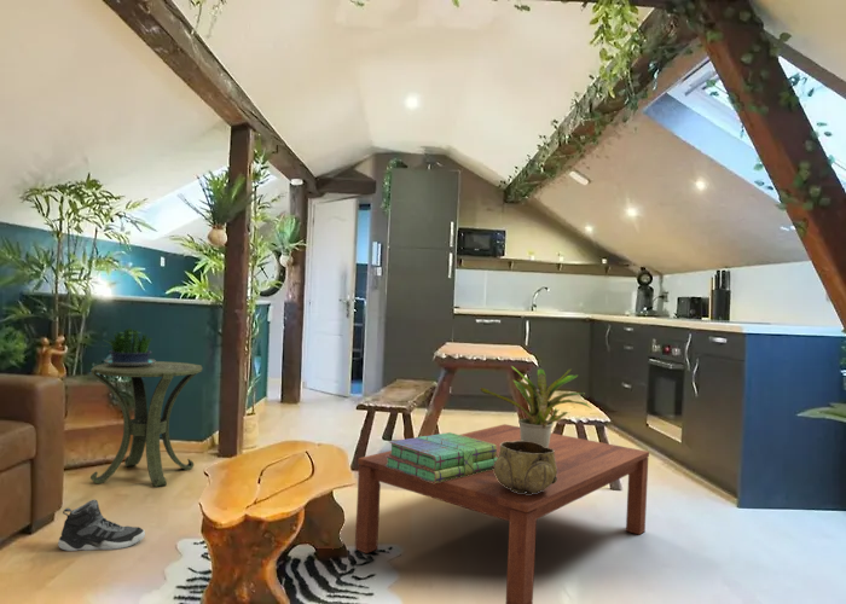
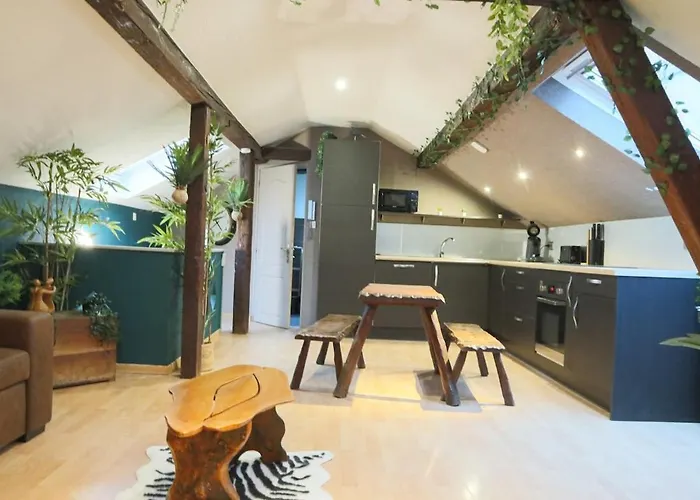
- potted plant (127, 345)
- sneaker (103, 523)
- coffee table (511, 496)
- side table (146, 420)
- decorative bowl (525, 466)
- potted plant (539, 411)
- stack of books (442, 454)
